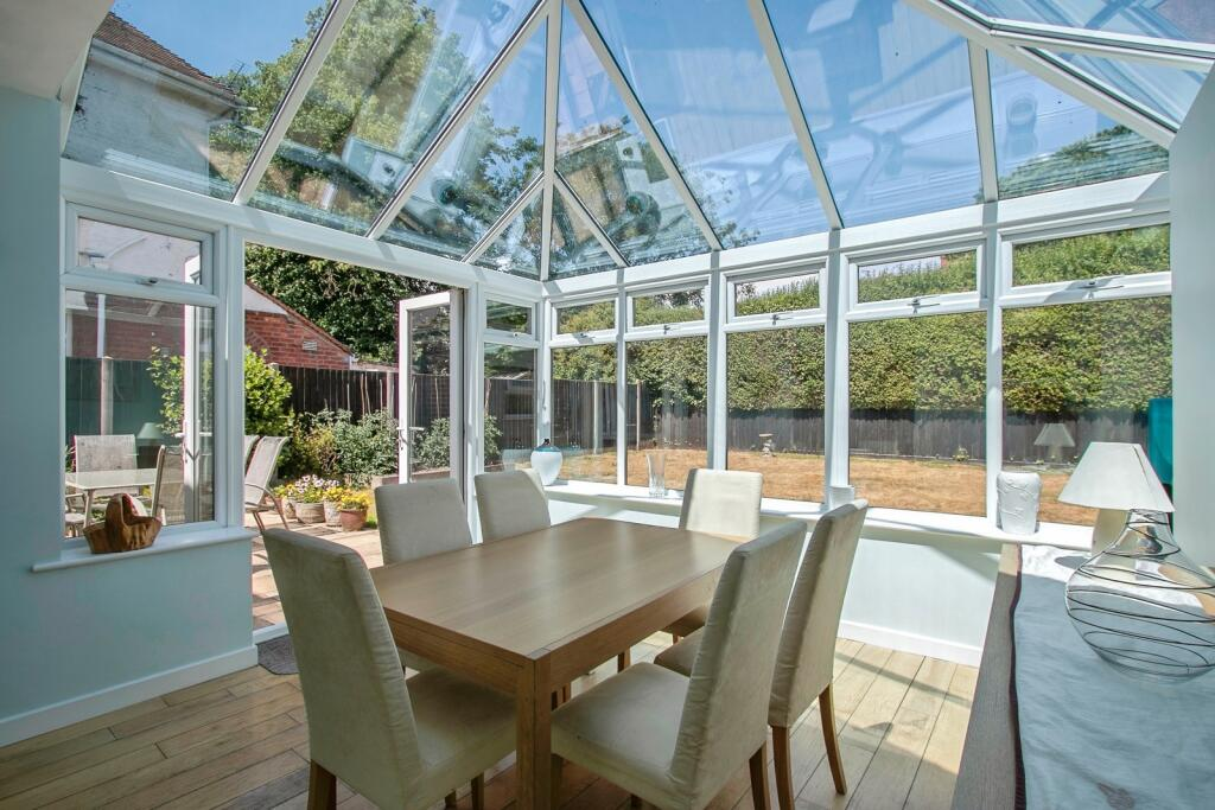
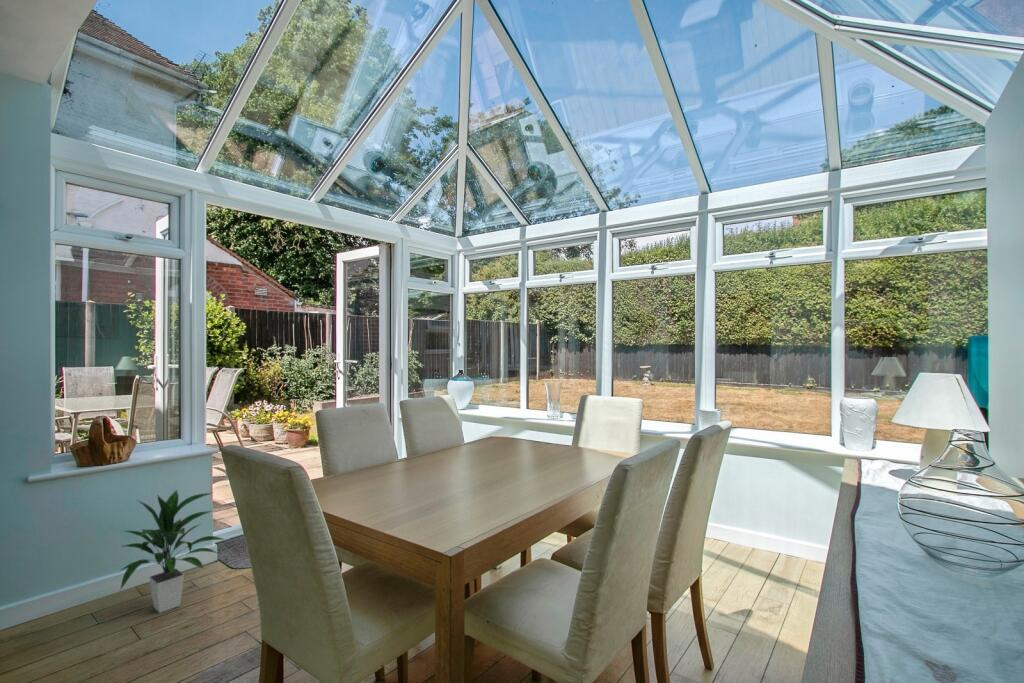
+ indoor plant (168, 546)
